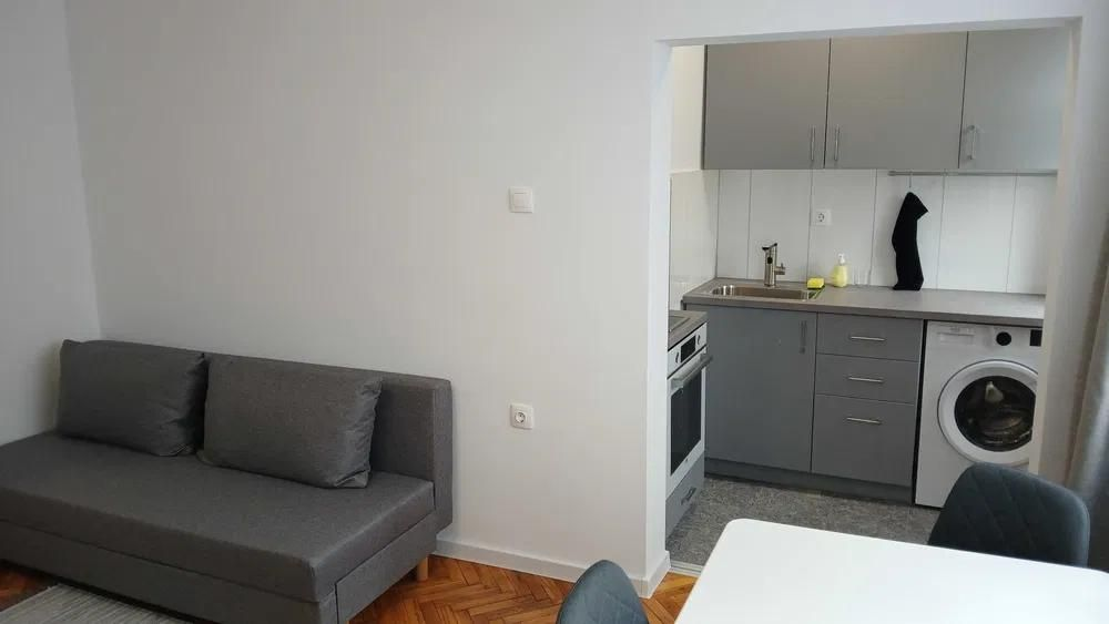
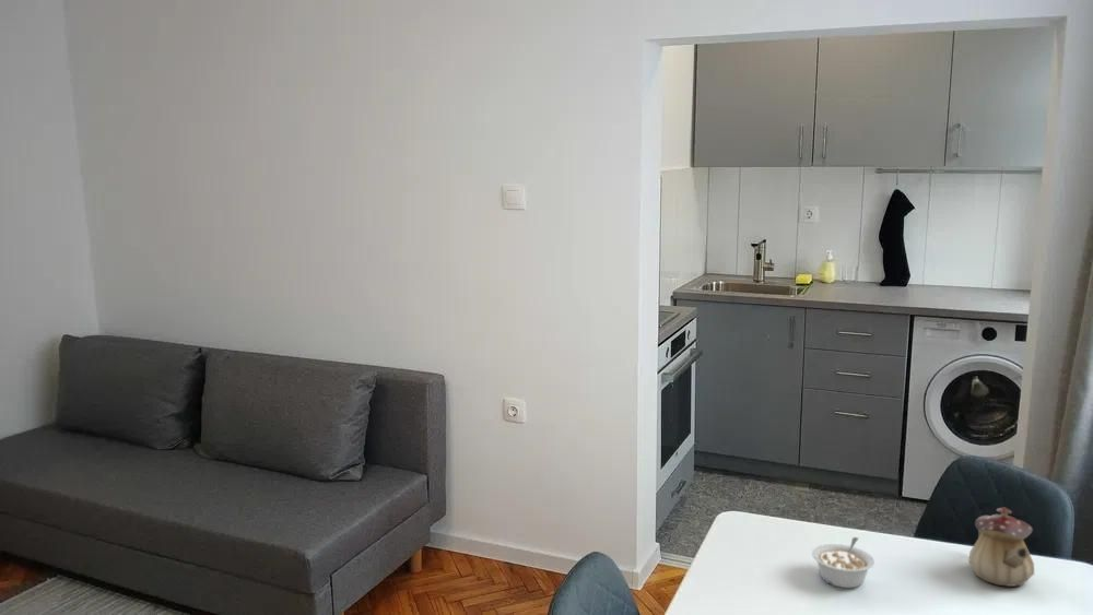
+ legume (841, 564)
+ teapot (1000, 540)
